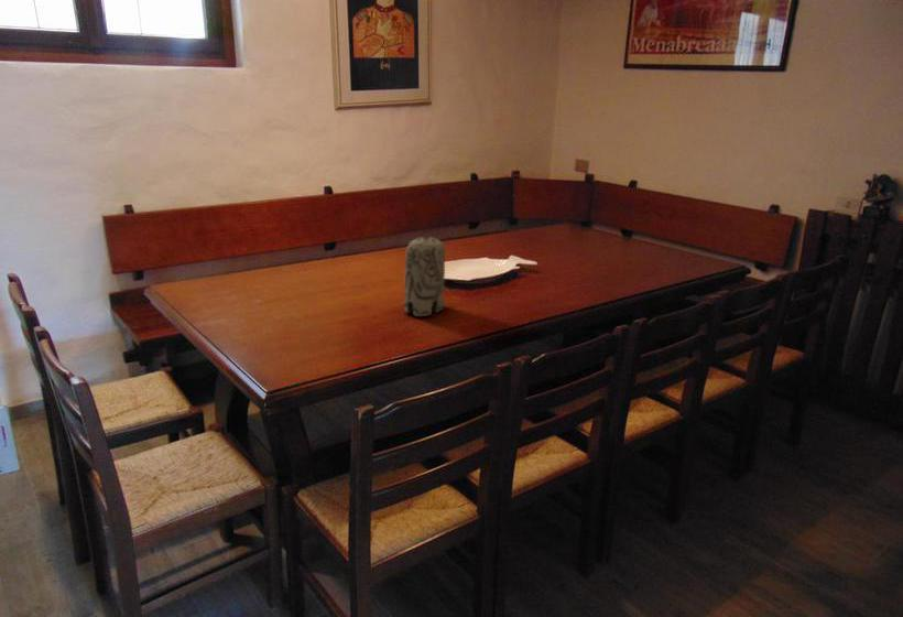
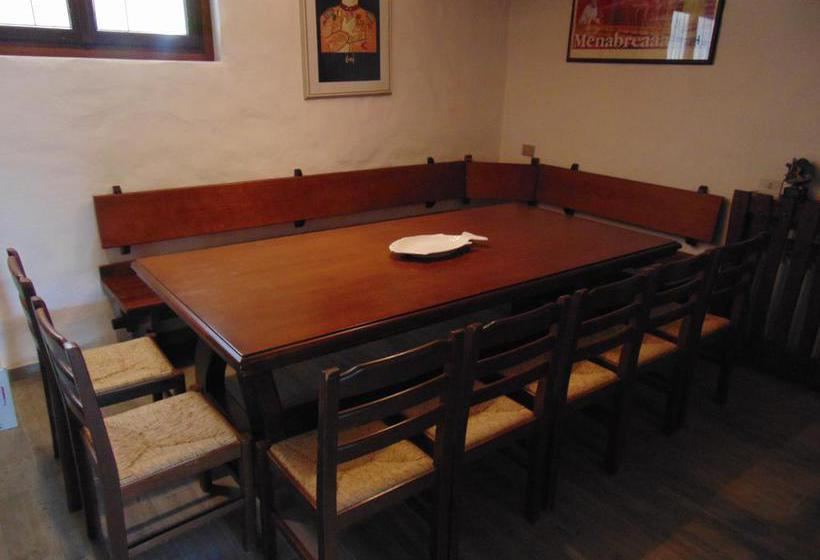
- toy elephant (426, 273)
